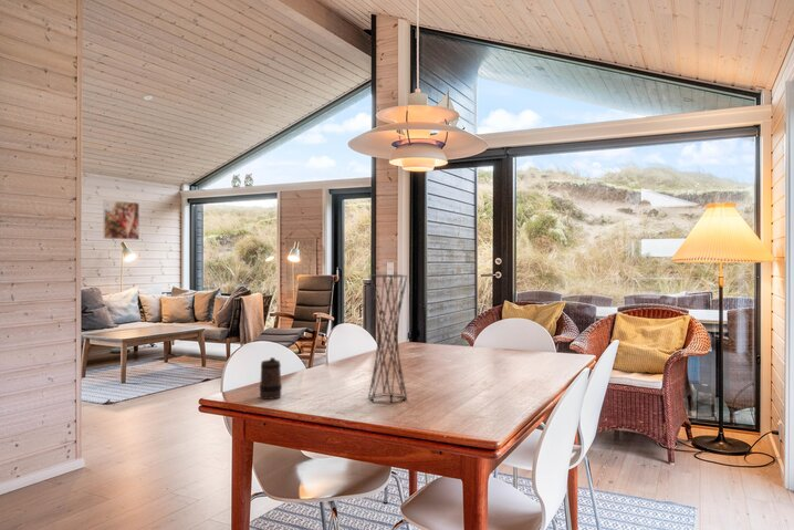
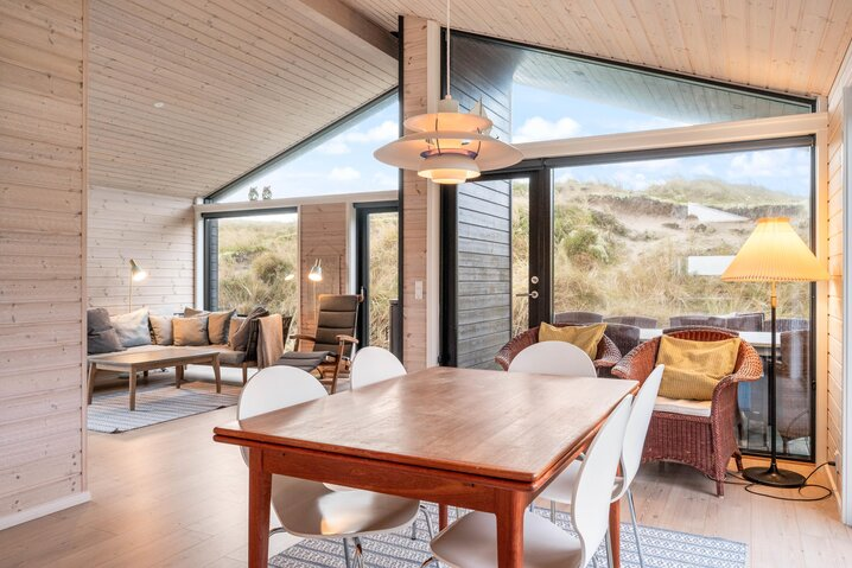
- mug (271, 377)
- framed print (121, 220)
- vase (388, 336)
